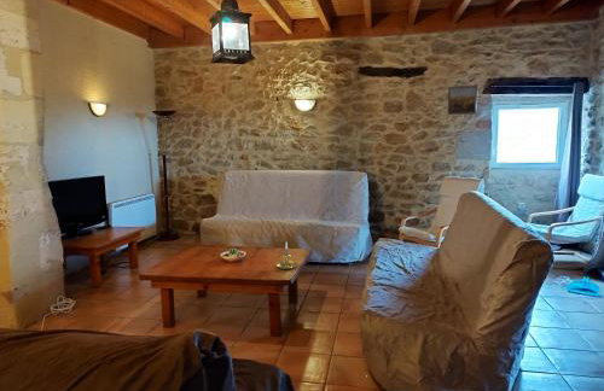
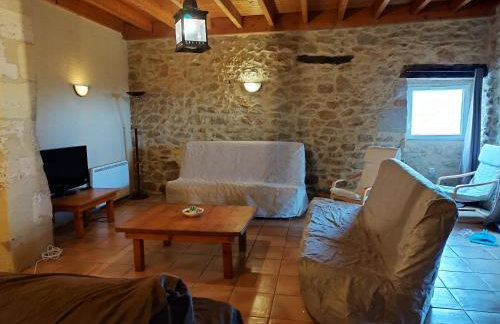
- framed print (461, 100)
- candle holder (286, 255)
